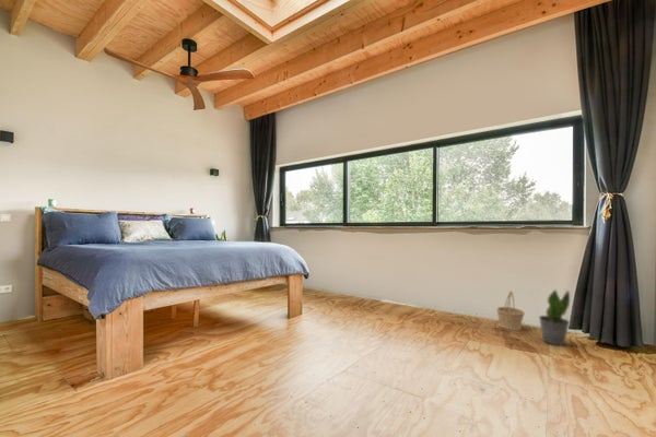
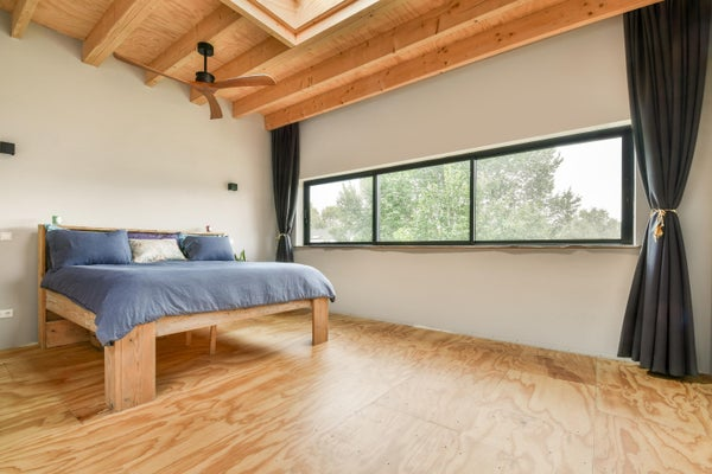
- potted plant (553, 314)
- basket (509, 308)
